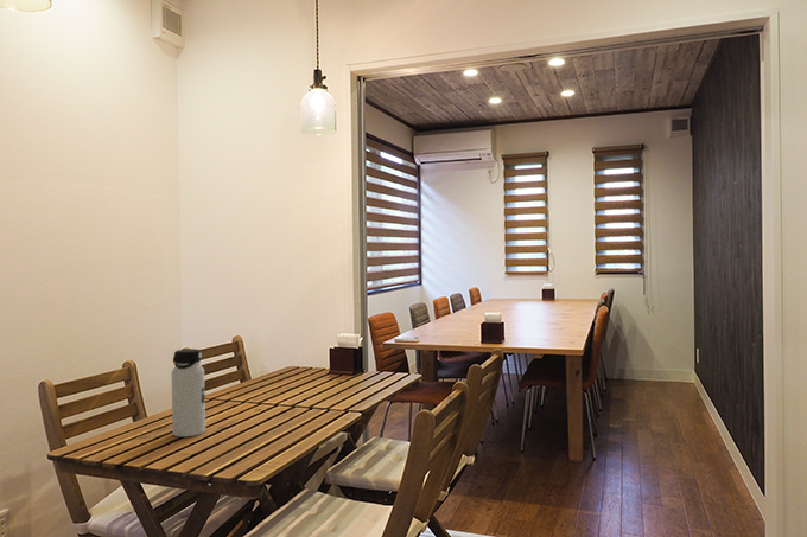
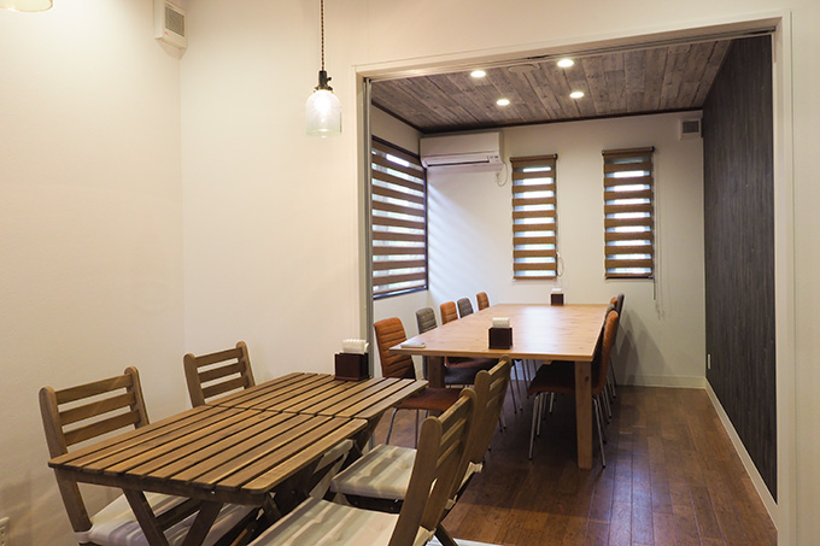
- water bottle (188, 391)
